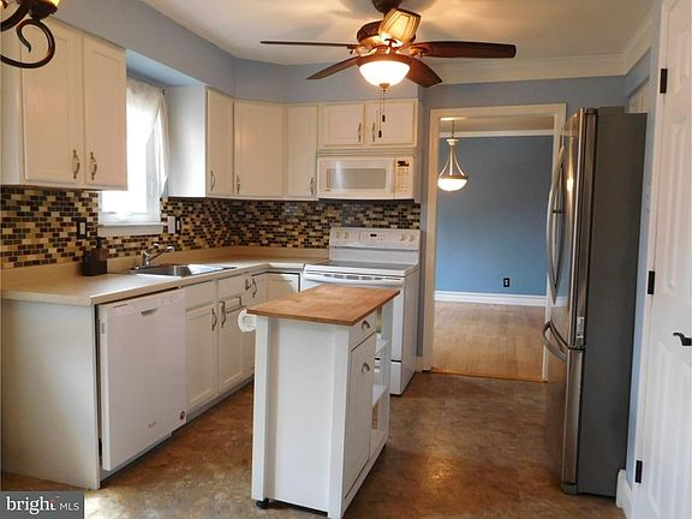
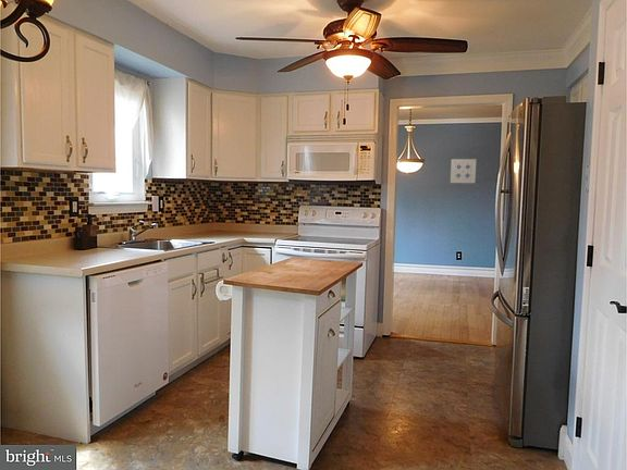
+ wall art (463, 171)
